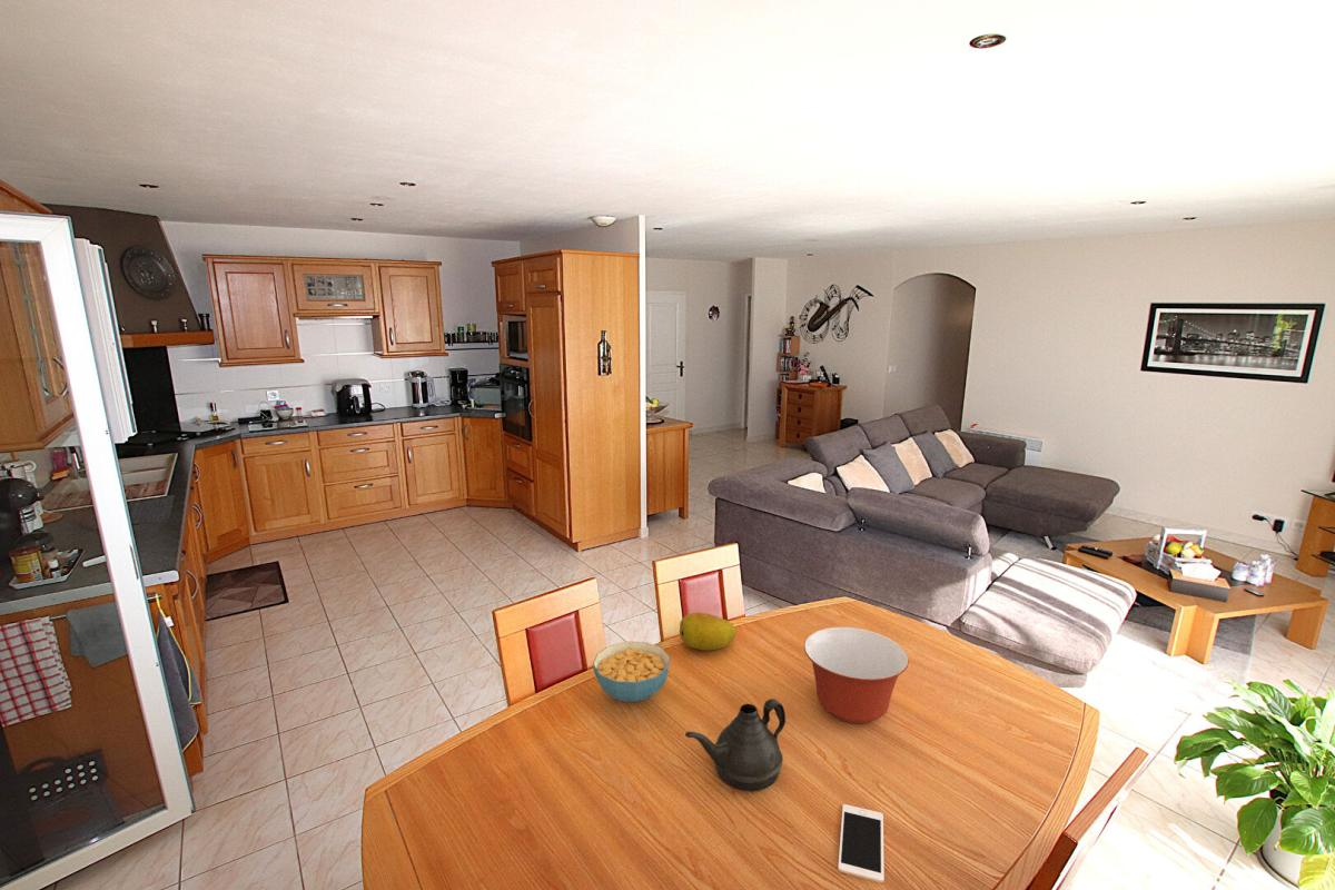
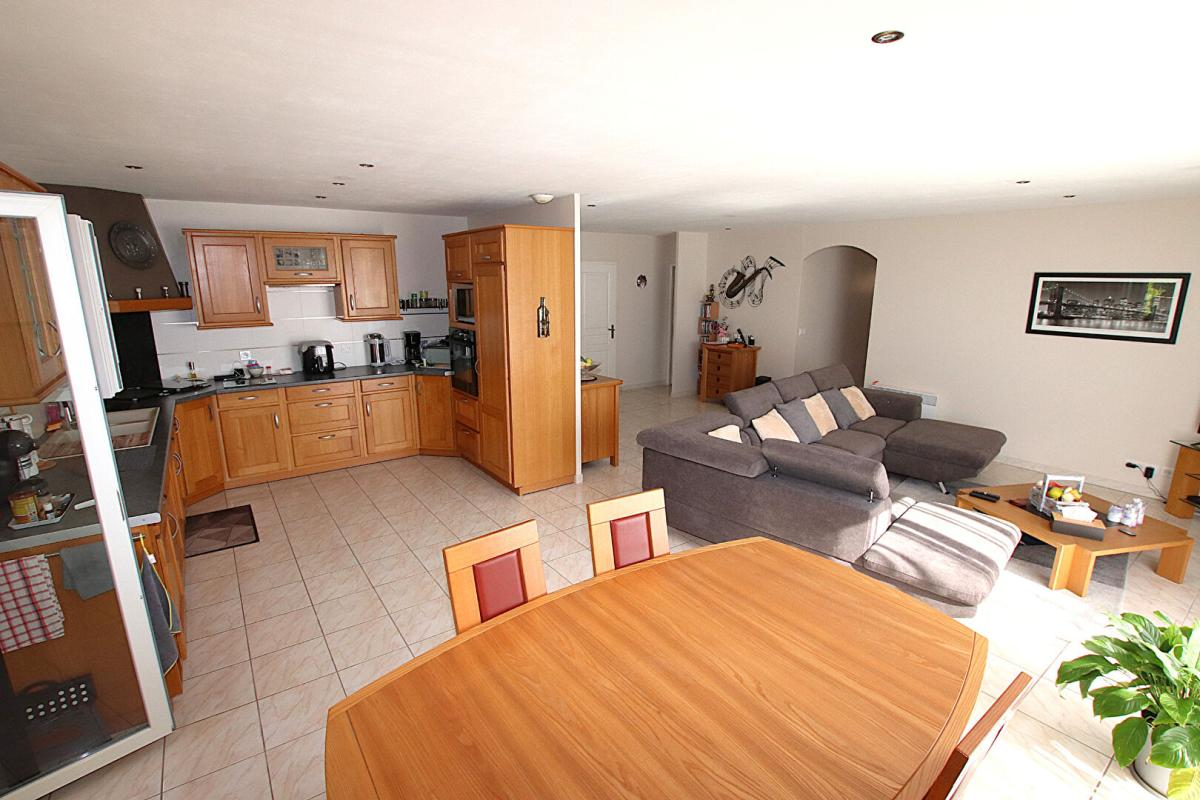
- fruit (708, 630)
- mixing bowl (853, 680)
- cell phone (861, 840)
- teapot (735, 741)
- cereal bowl (632, 678)
